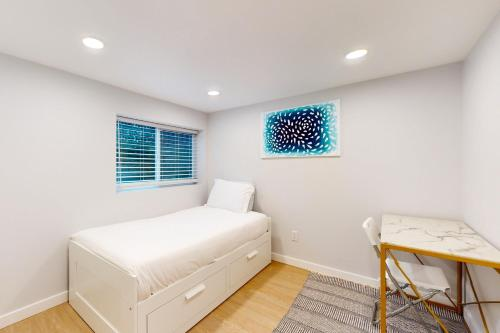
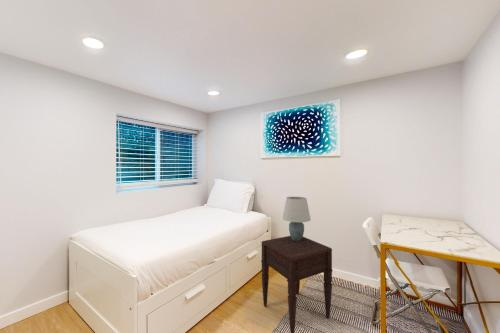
+ table lamp (296, 218)
+ nightstand (295, 277)
